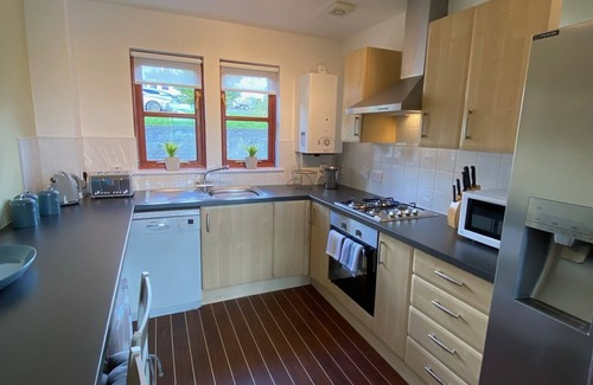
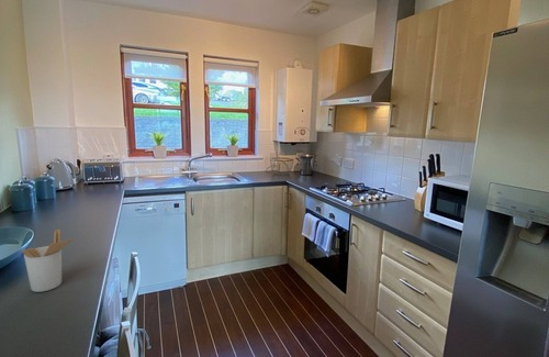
+ utensil holder (51, 260)
